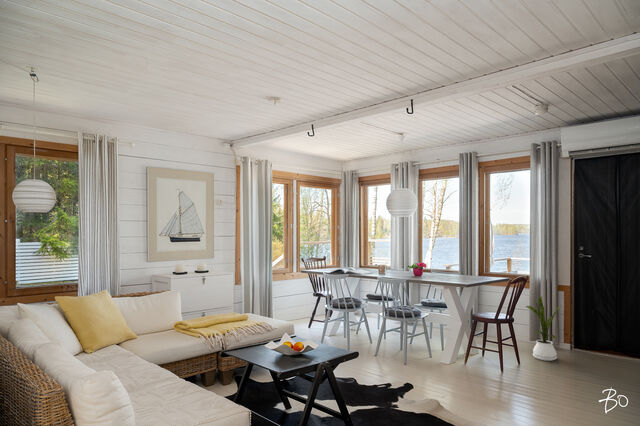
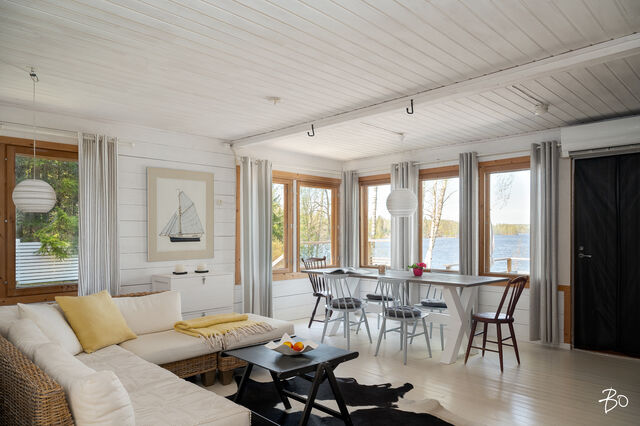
- house plant (543, 325)
